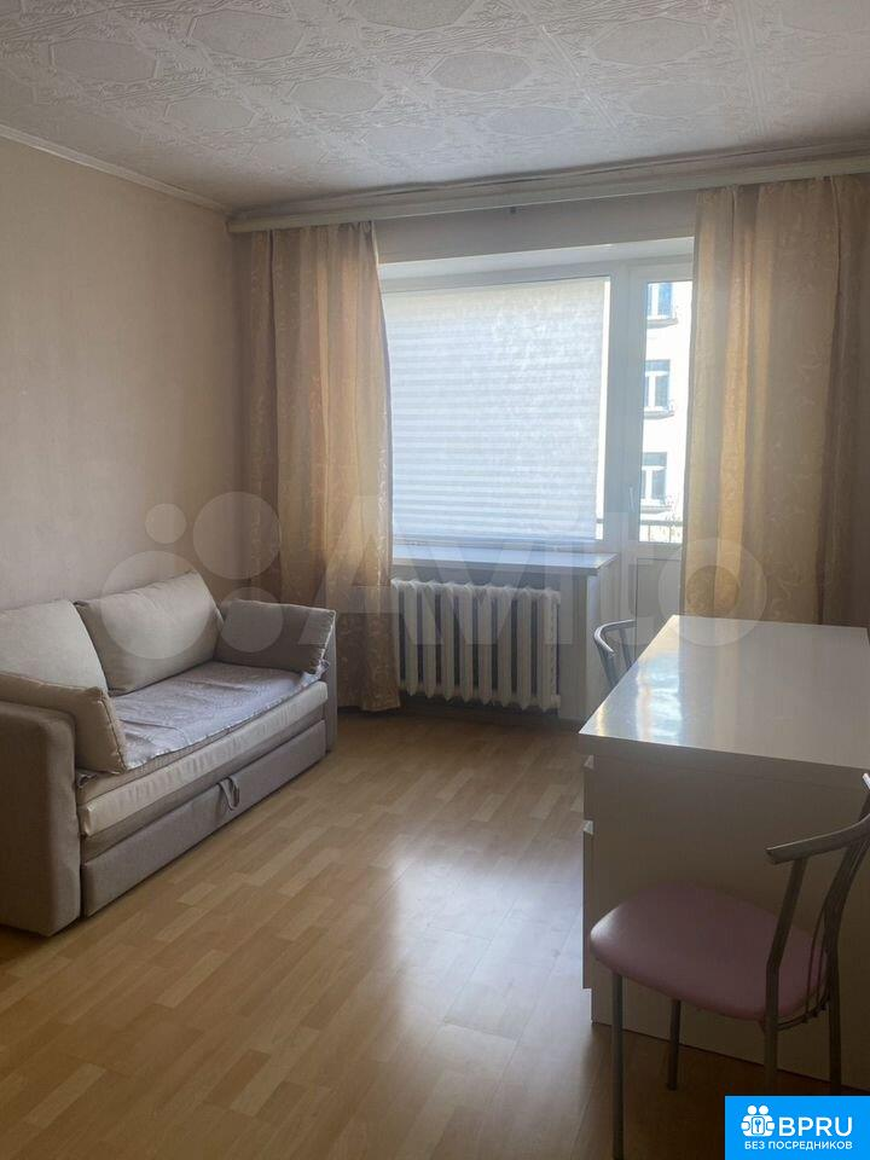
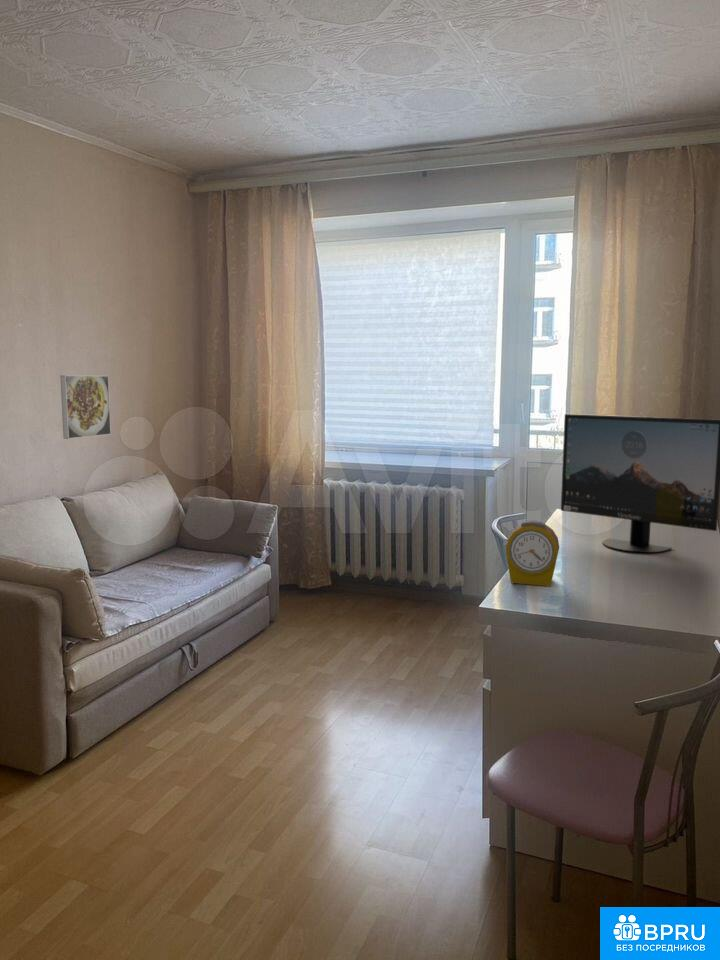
+ monitor (636, 482)
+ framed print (86, 406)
+ alarm clock (532, 551)
